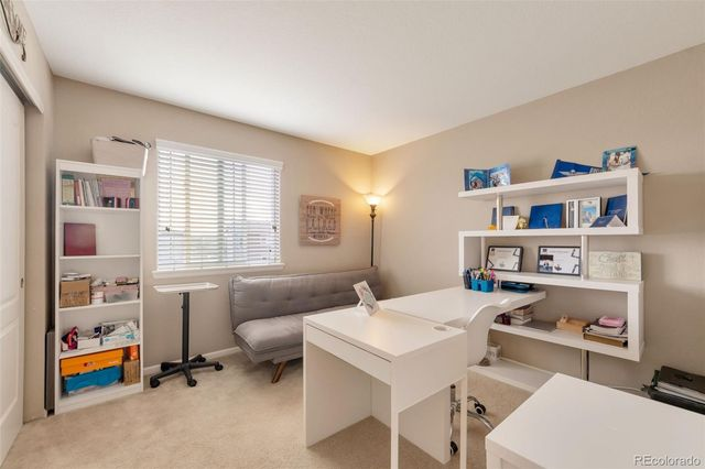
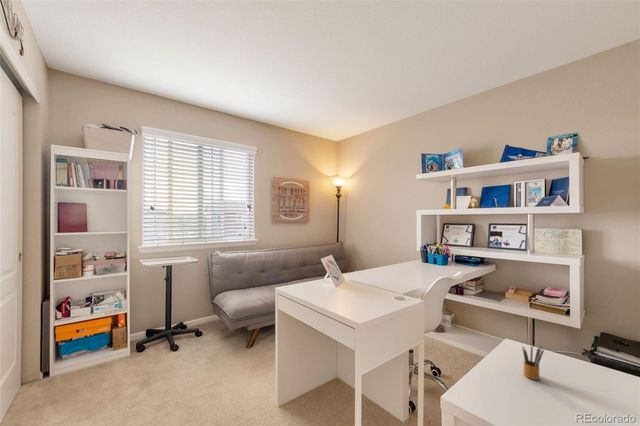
+ pencil box (531, 361)
